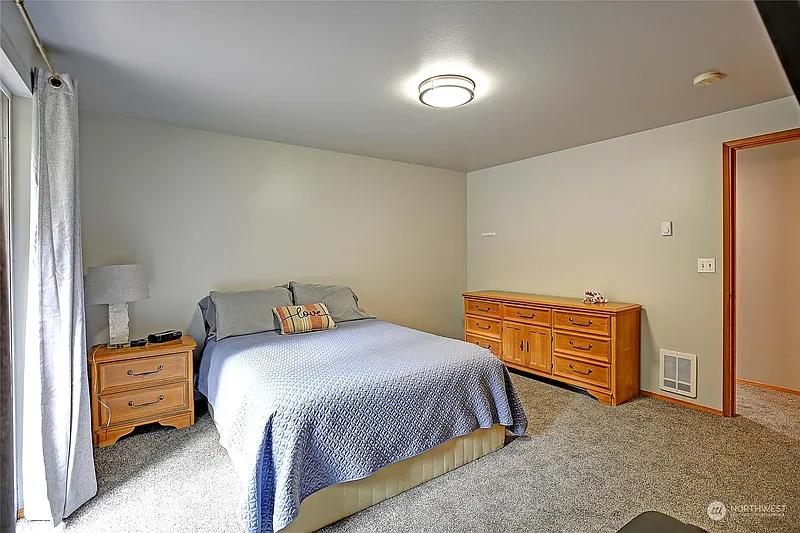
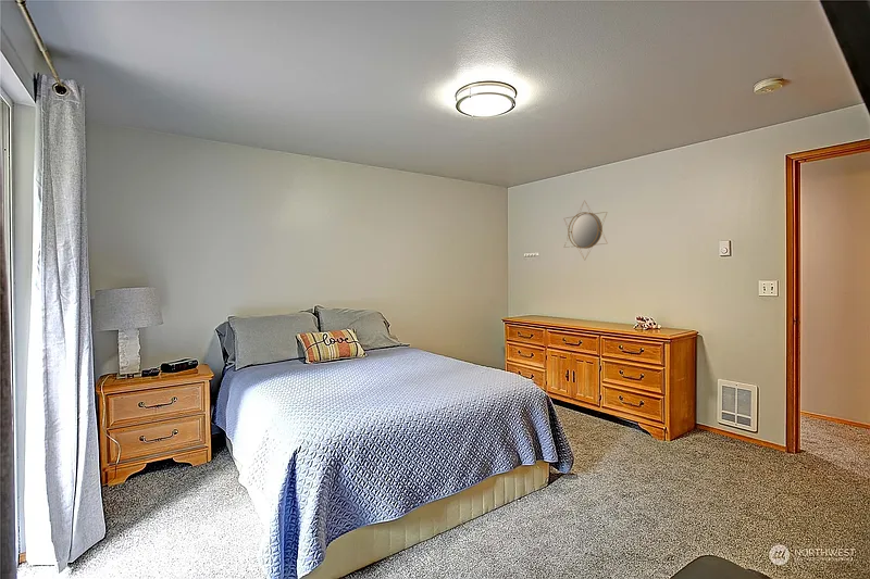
+ home mirror (584, 230)
